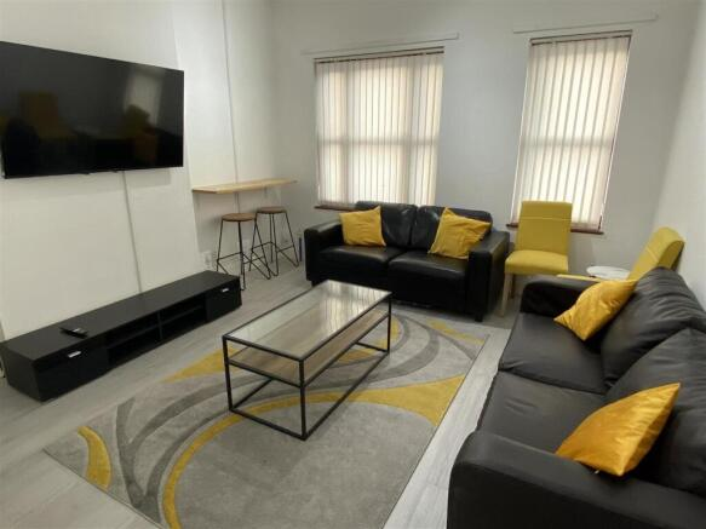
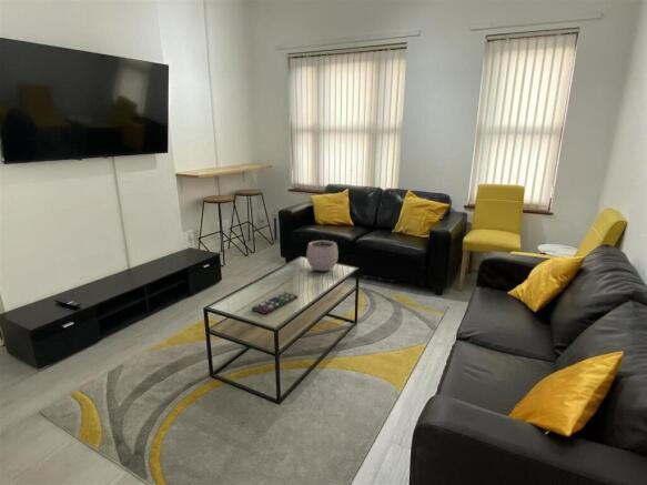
+ plant pot (322, 251)
+ remote control (275, 302)
